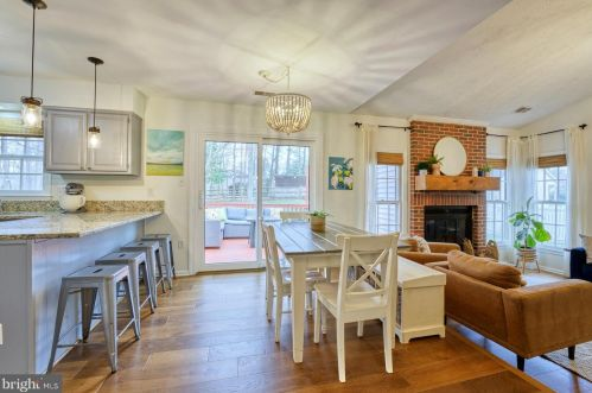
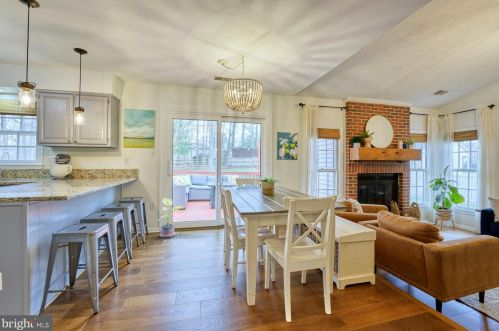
+ potted plant (169, 217)
